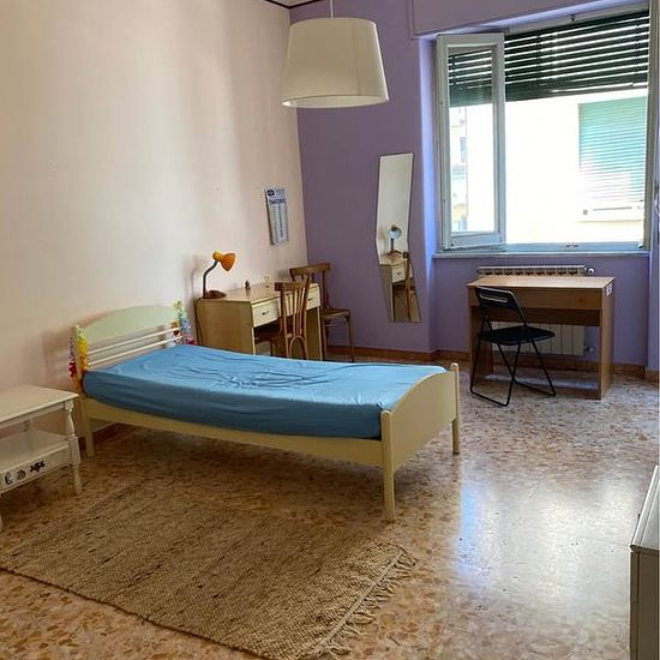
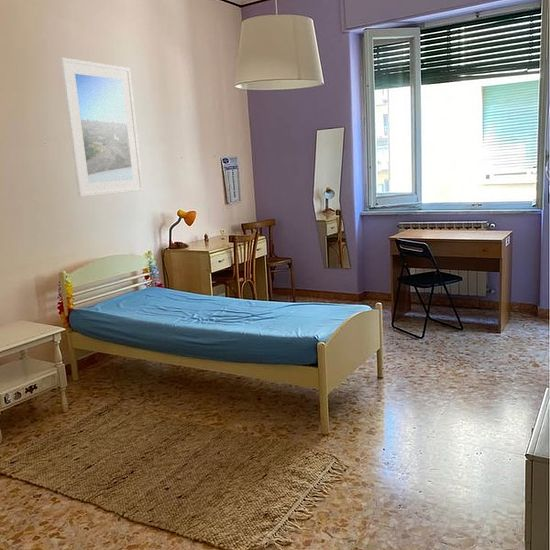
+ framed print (105, 129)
